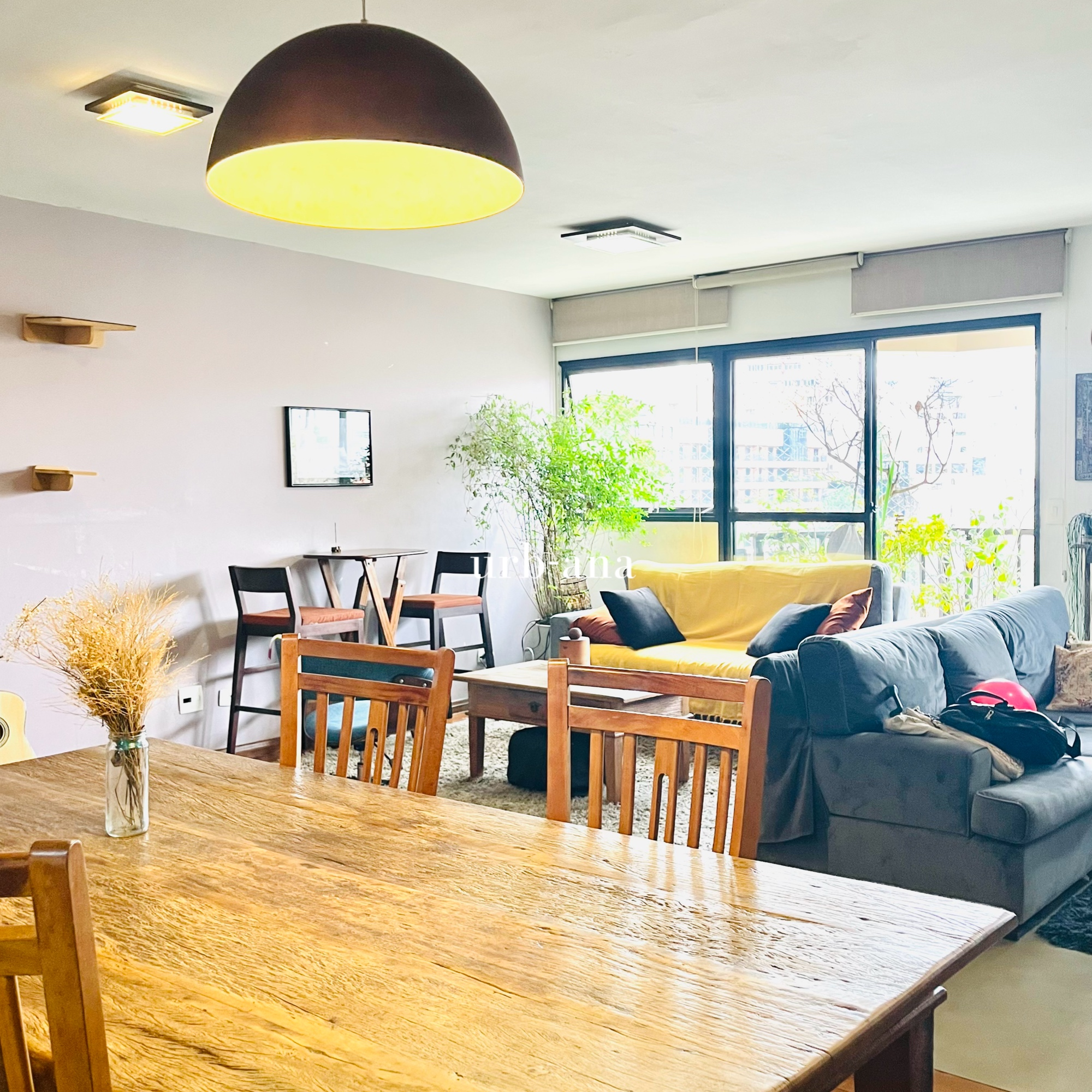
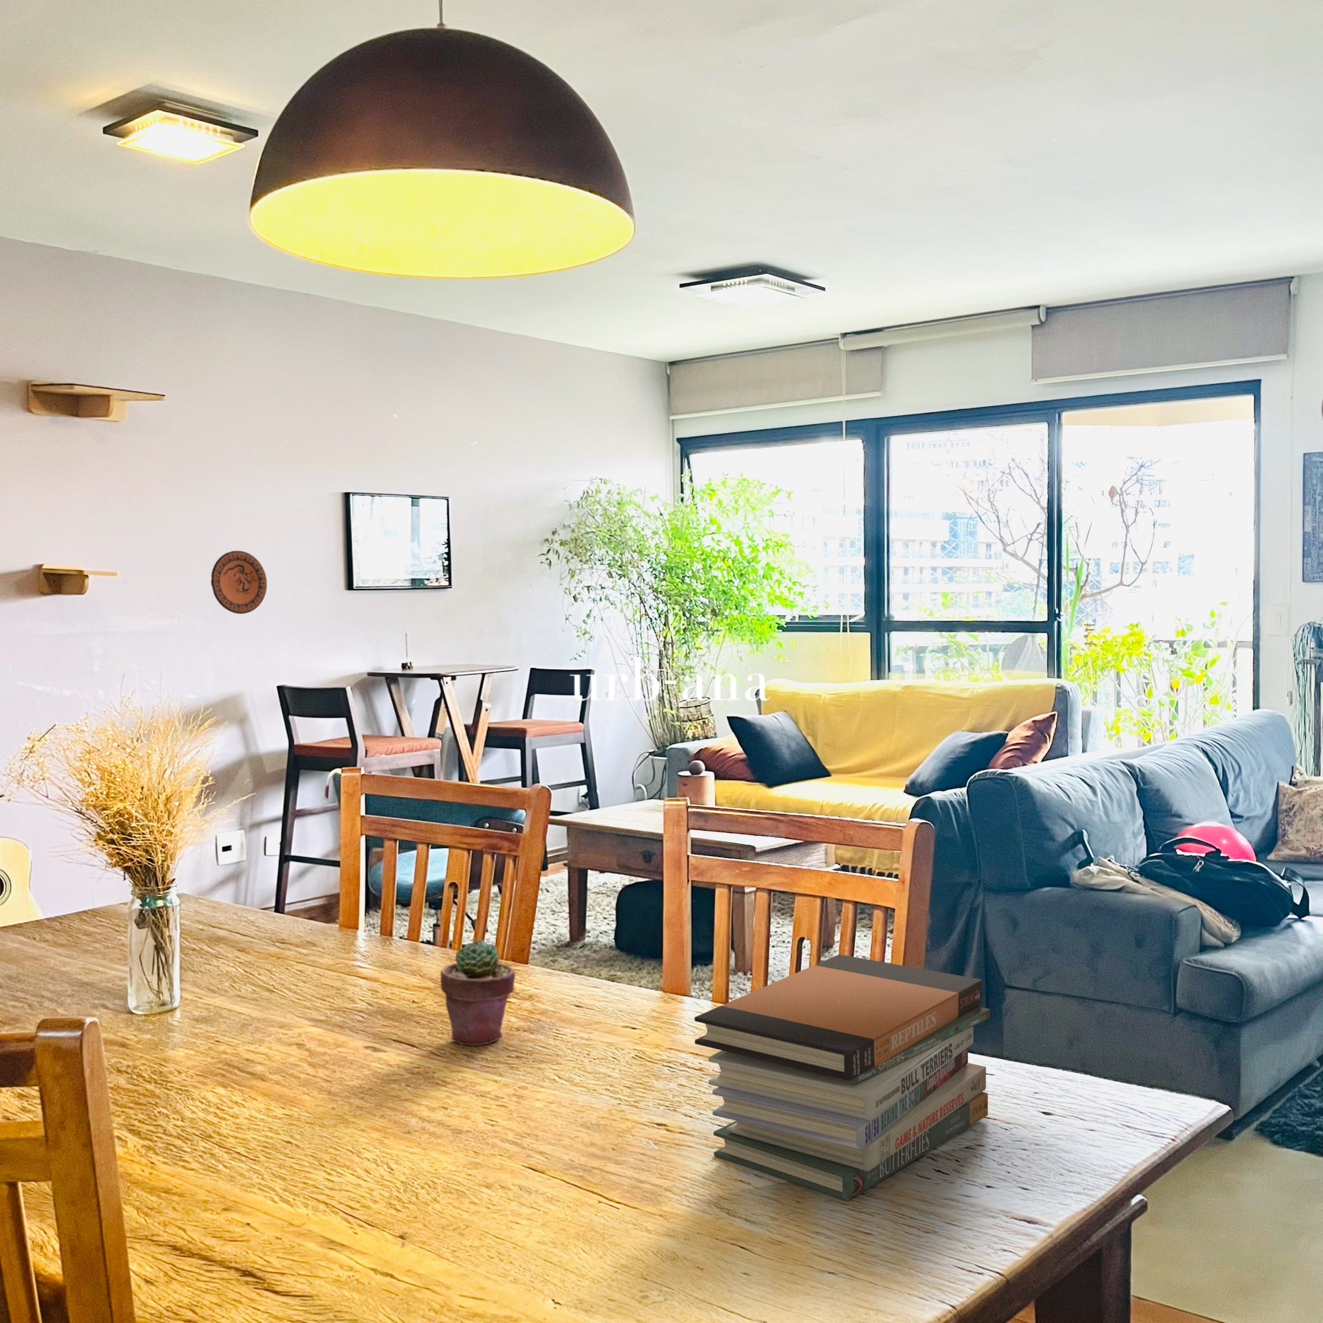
+ potted succulent (477, 989)
+ book stack (847, 1067)
+ decorative plate (239, 582)
